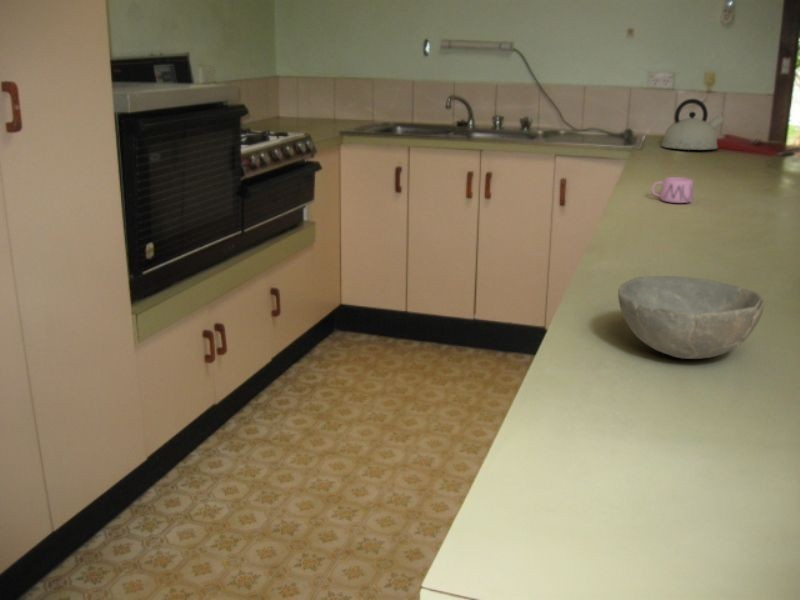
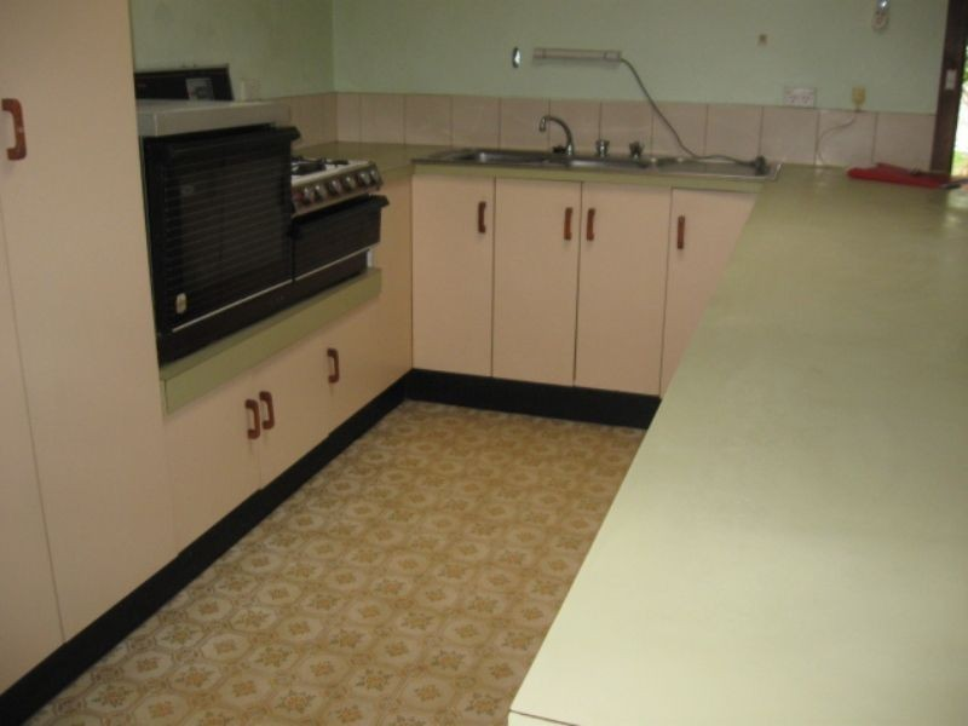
- mug (672, 189)
- kettle (694, 123)
- bowl (686, 323)
